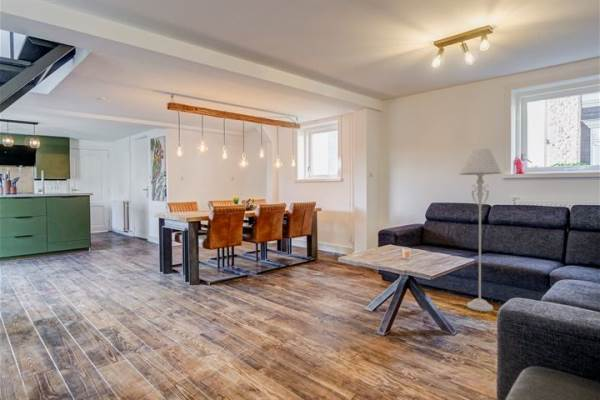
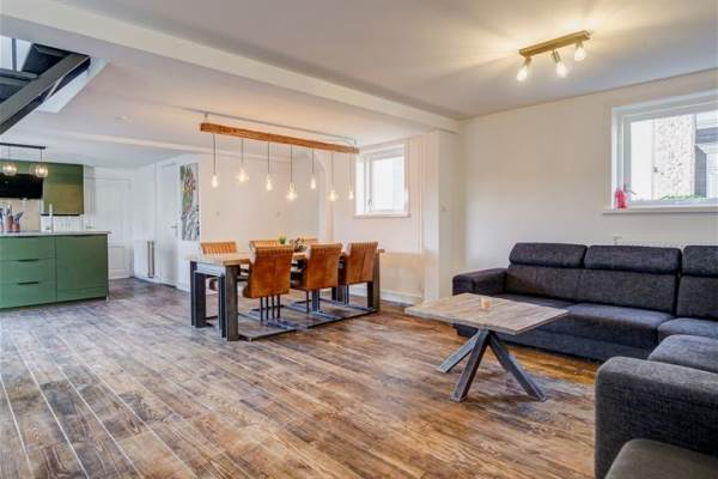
- floor lamp (479, 228)
